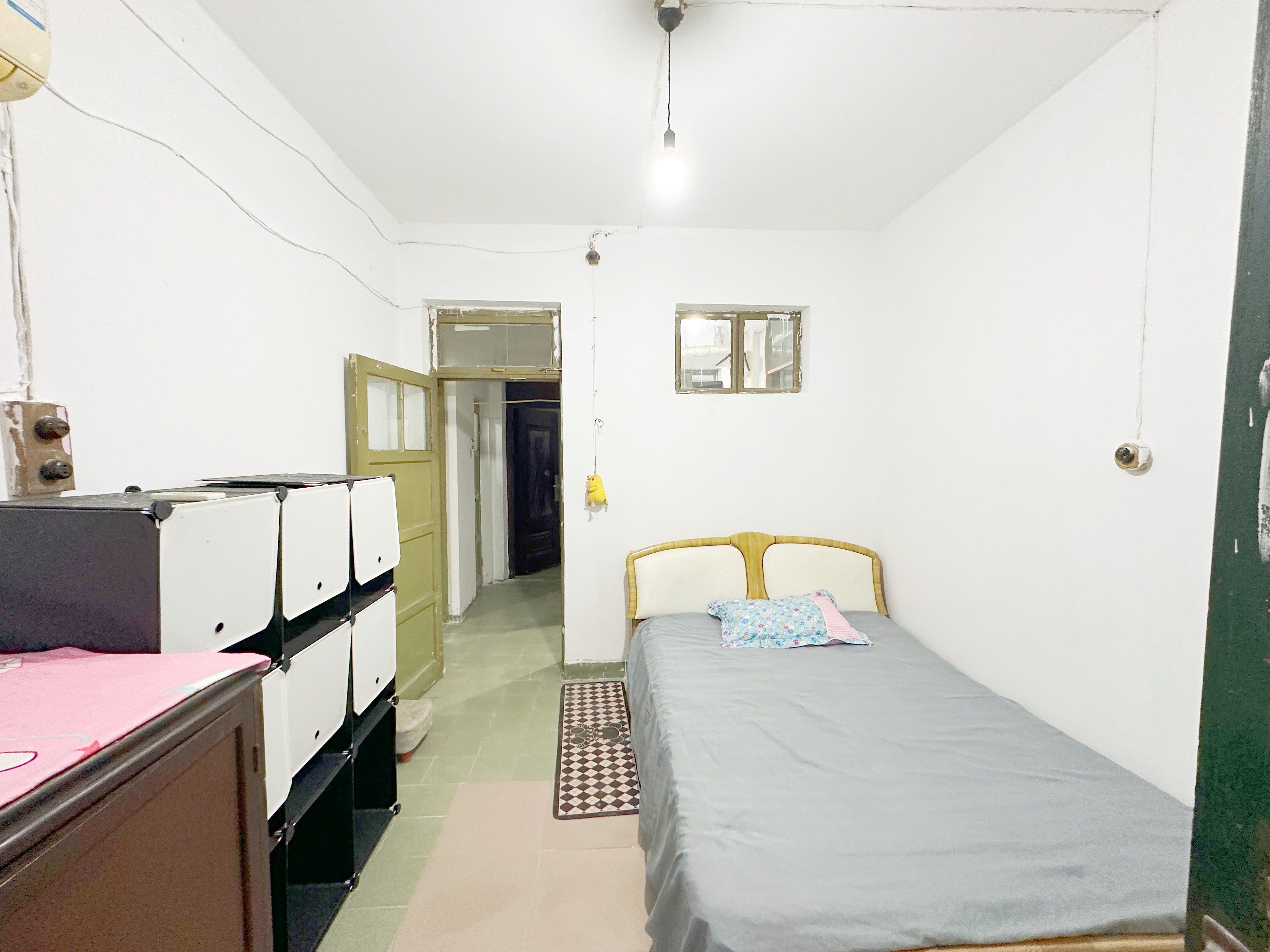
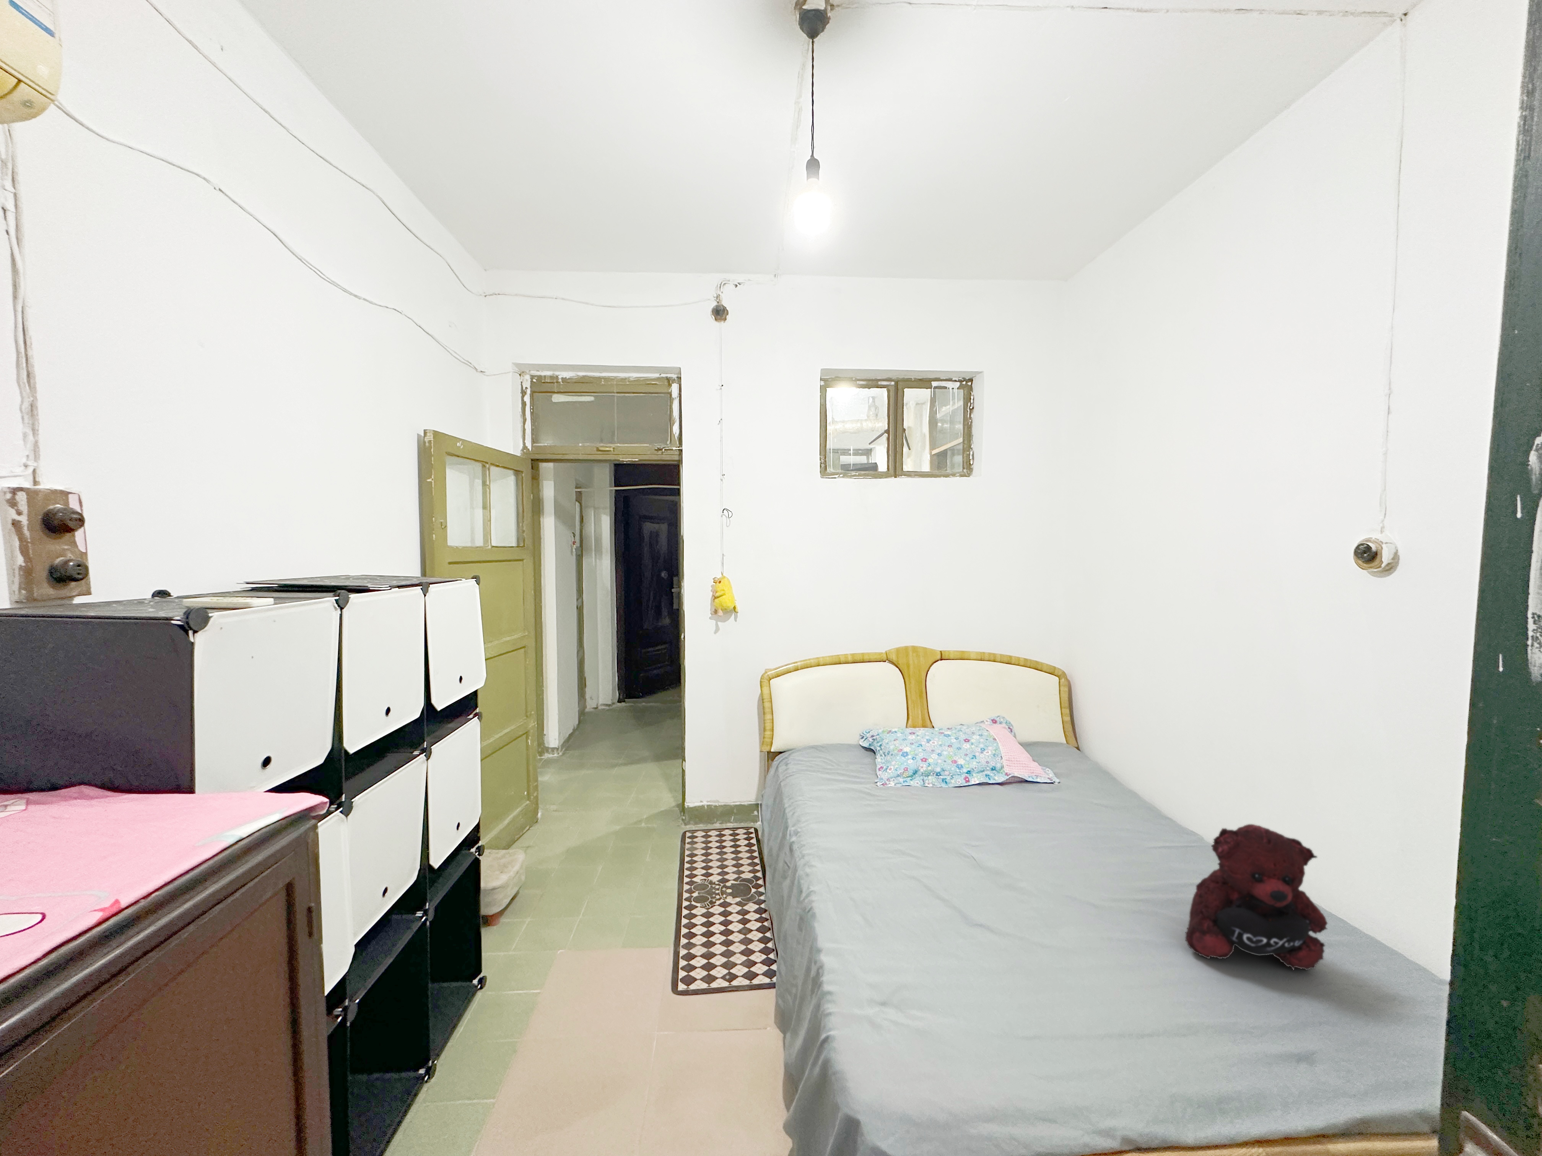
+ teddy bear (1253, 885)
